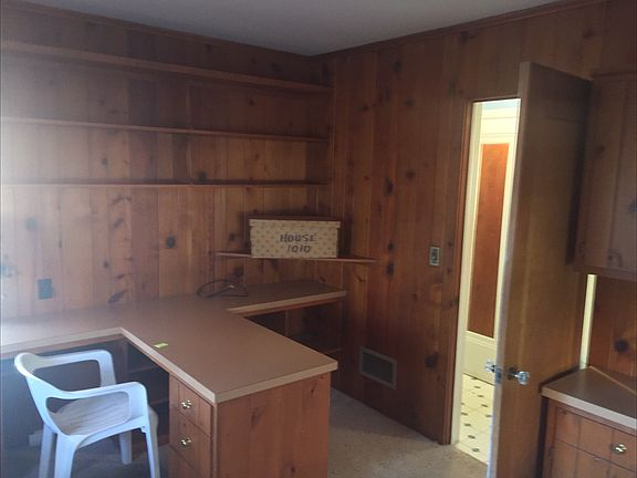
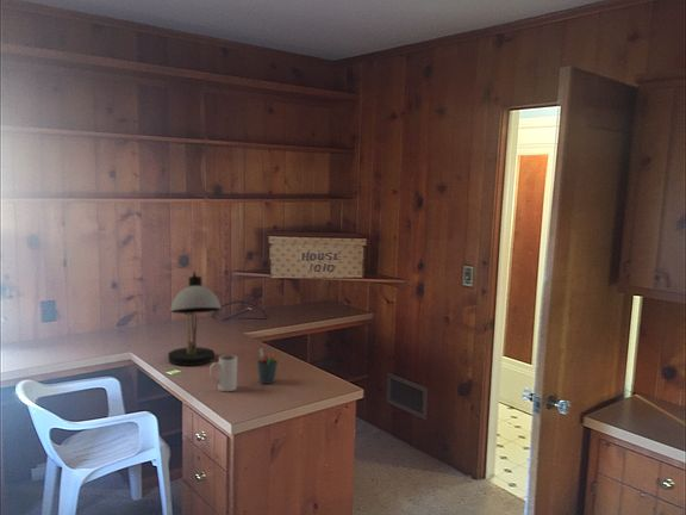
+ mug (223, 373)
+ desk lamp (192, 315)
+ pen holder (267, 366)
